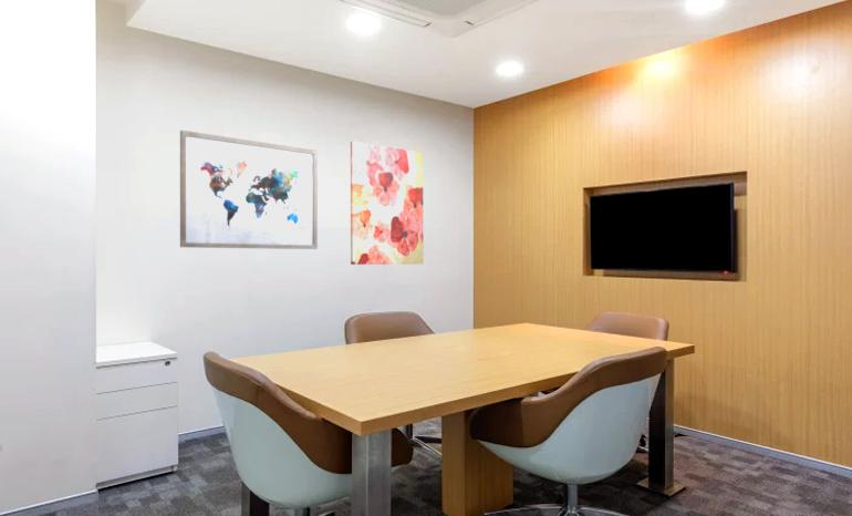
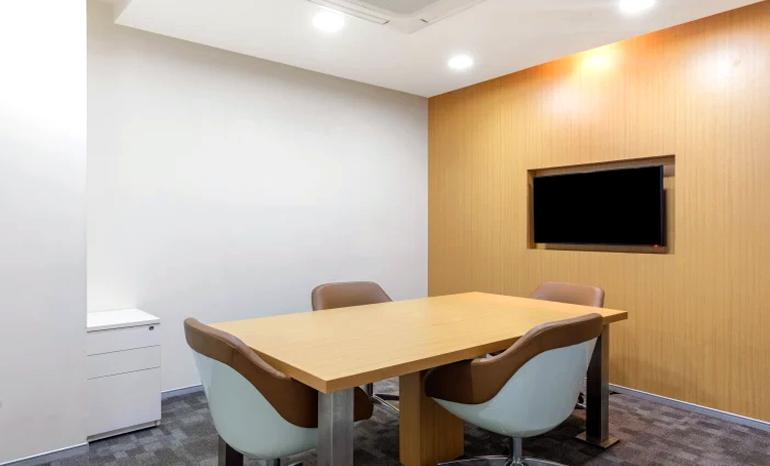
- wall art (388, 205)
- wall art (253, 194)
